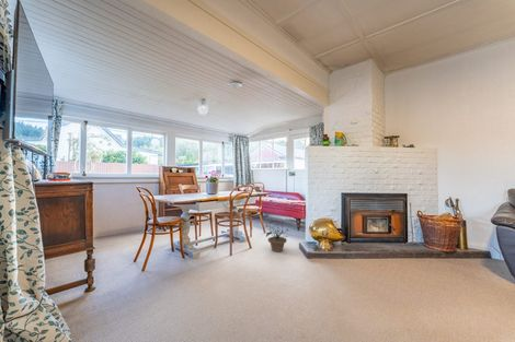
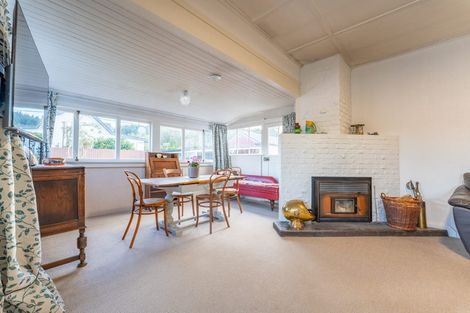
- potted plant (276, 235)
